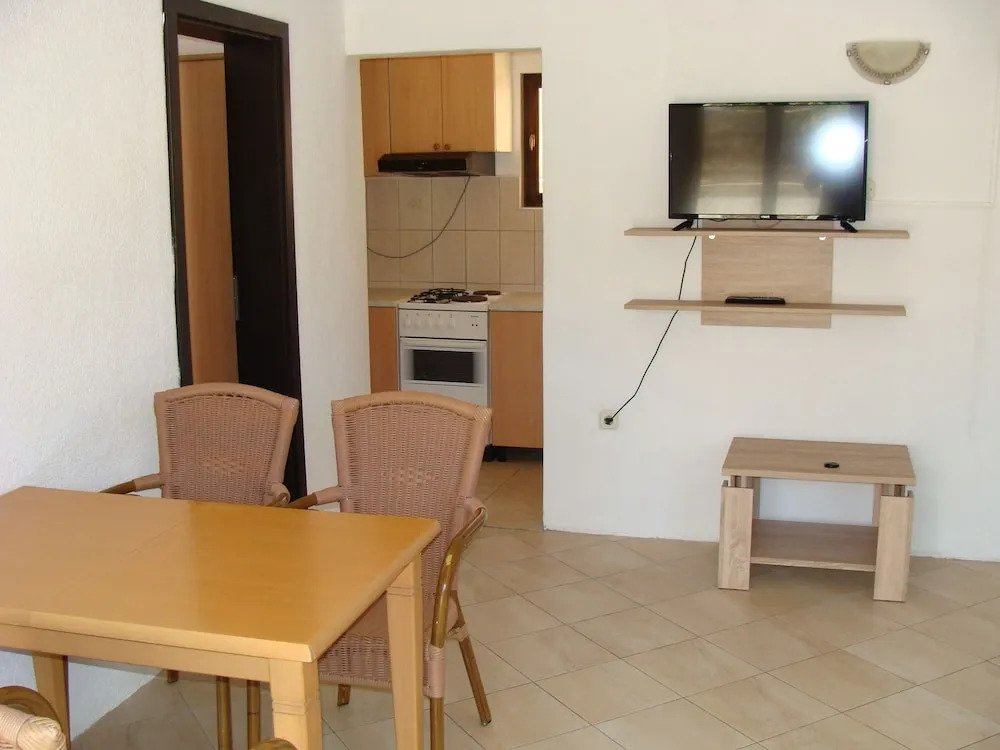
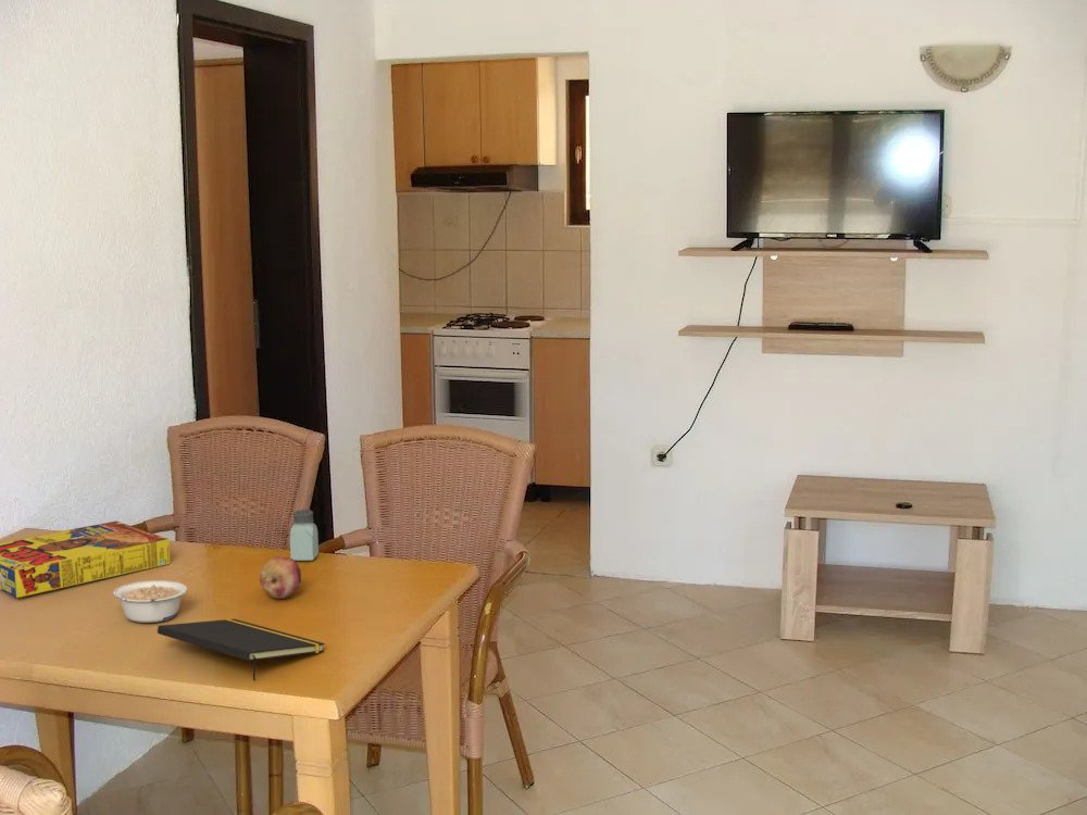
+ saltshaker (303, 535)
+ notepad (240, 638)
+ fruit (280, 577)
+ legume (152, 600)
+ cereal box (70, 556)
